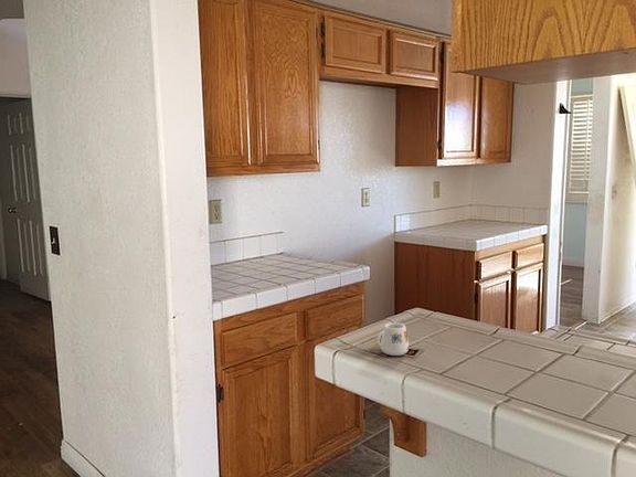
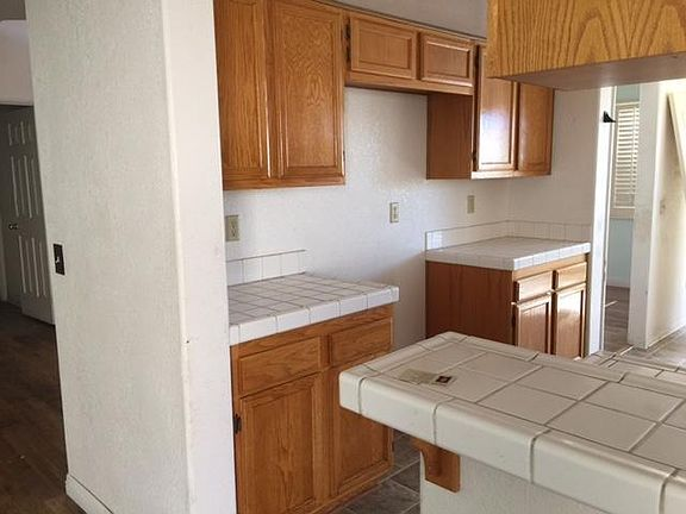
- mug (383, 336)
